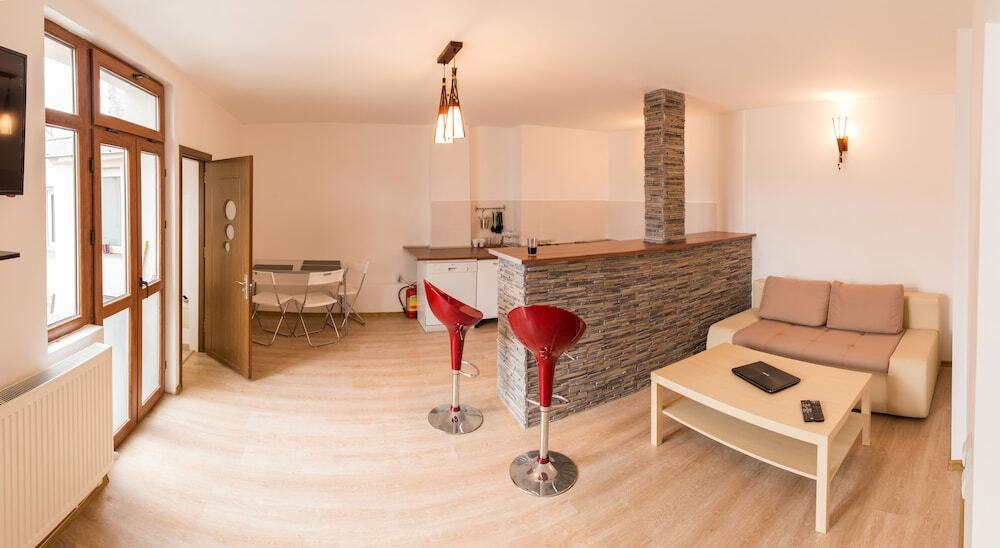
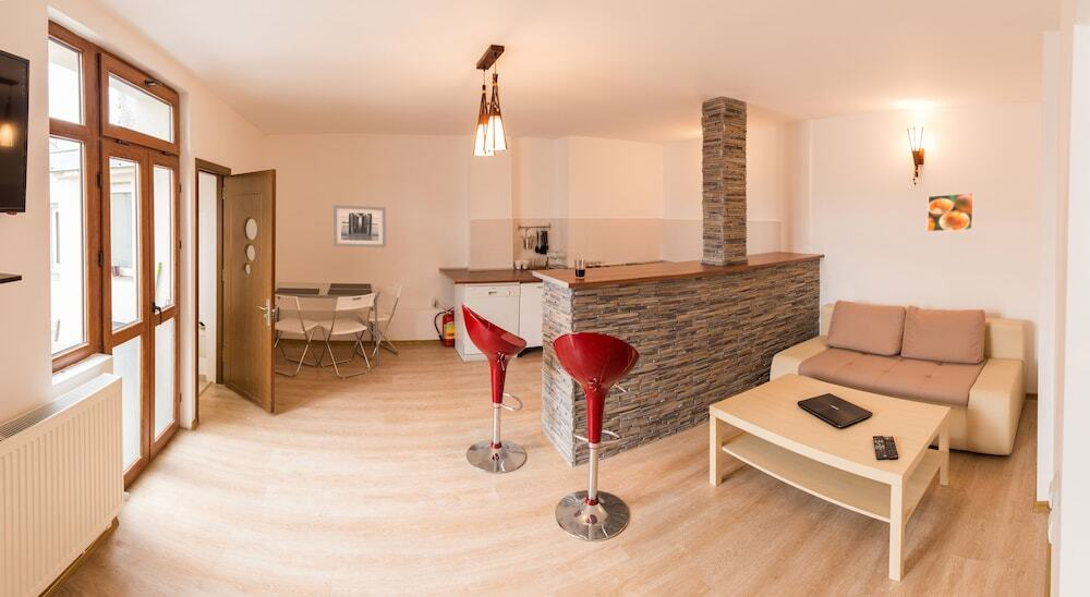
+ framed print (949, 212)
+ wall art (360, 227)
